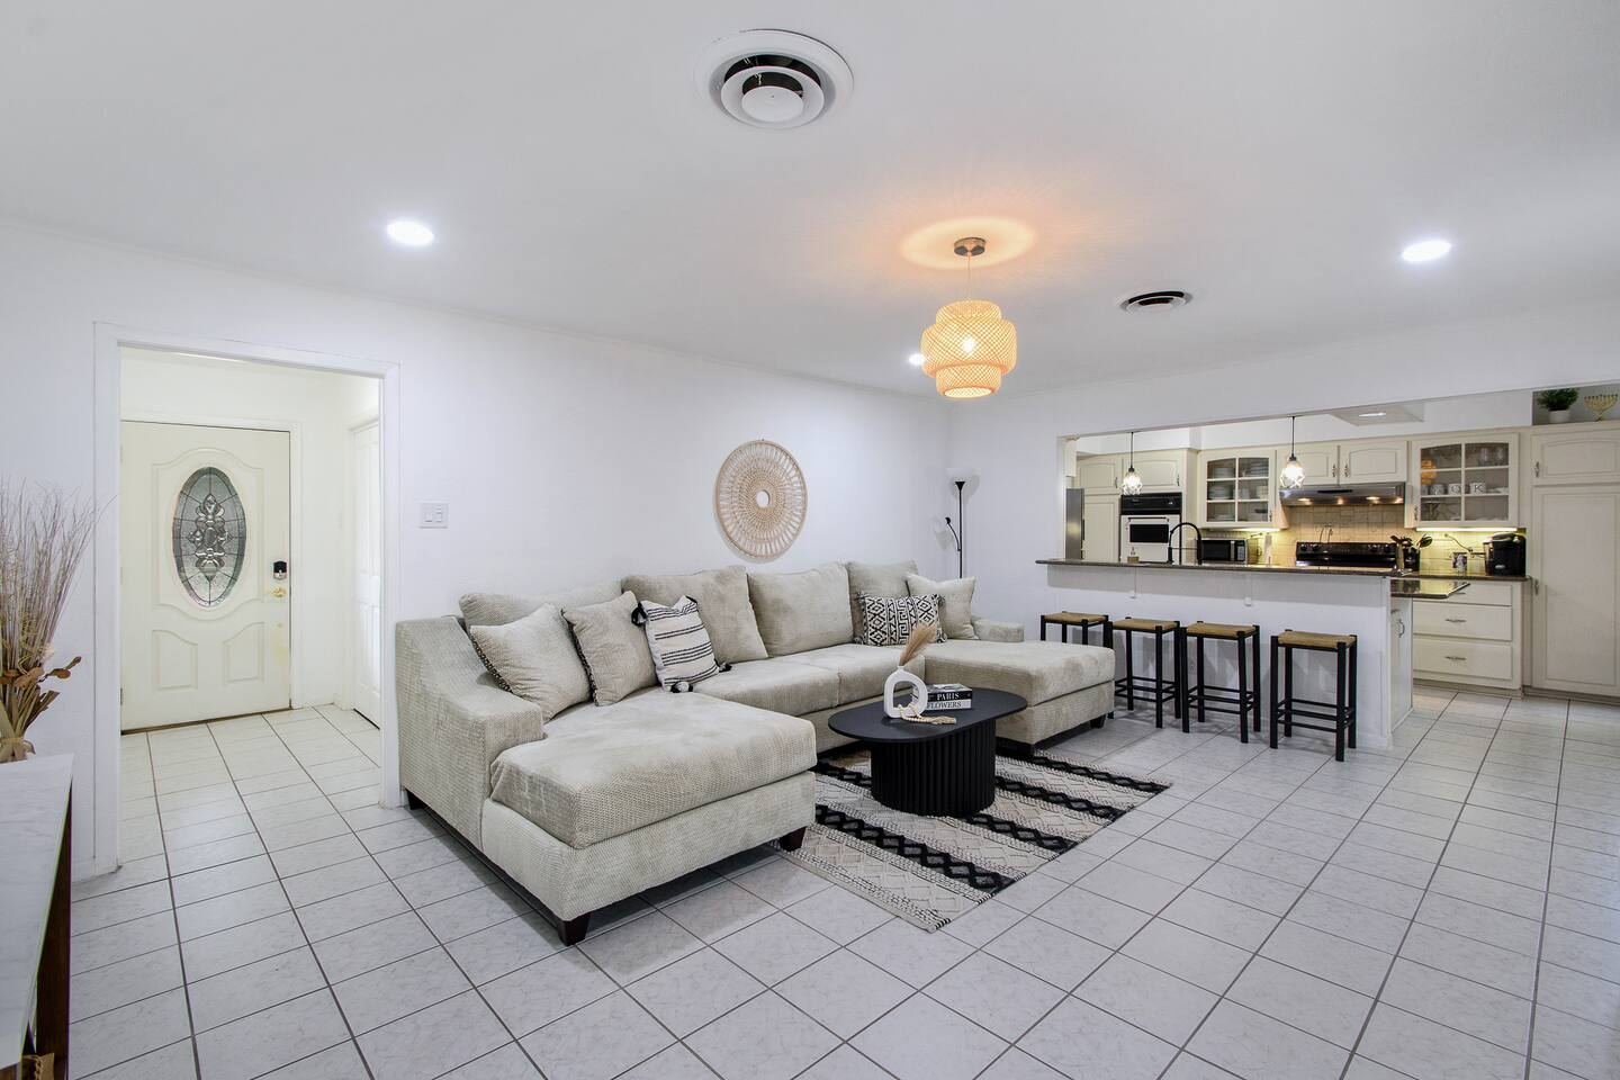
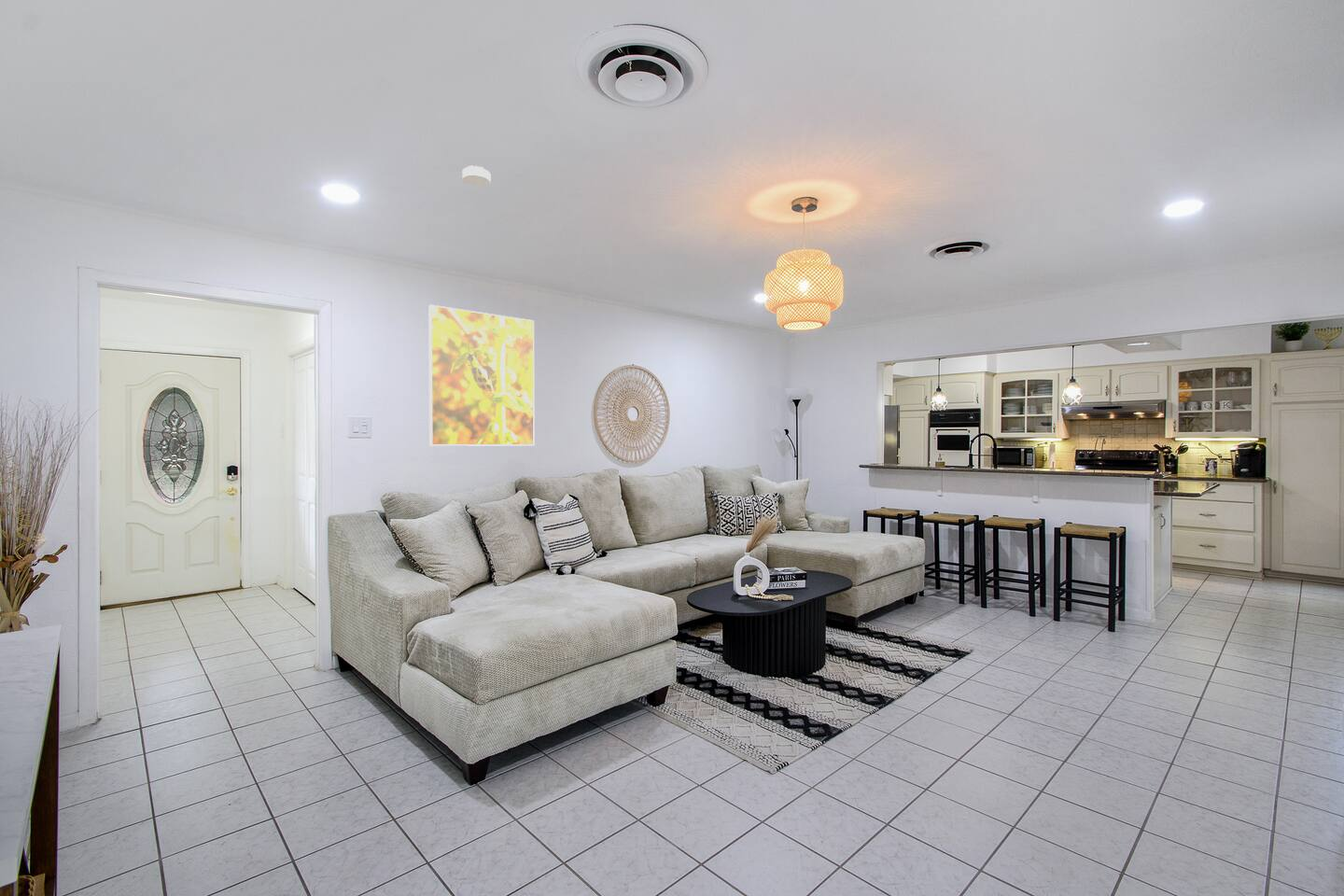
+ smoke detector (476, 174)
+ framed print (484, 379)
